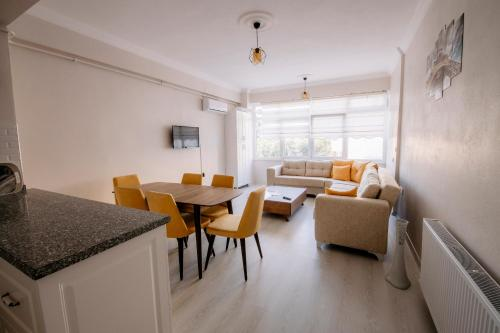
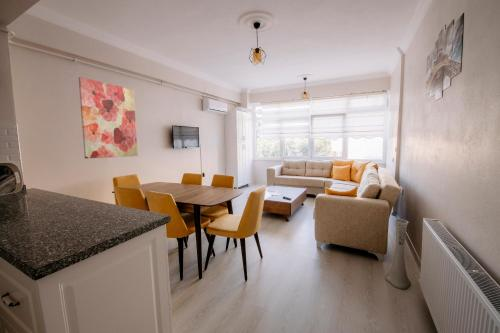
+ wall art (111, 121)
